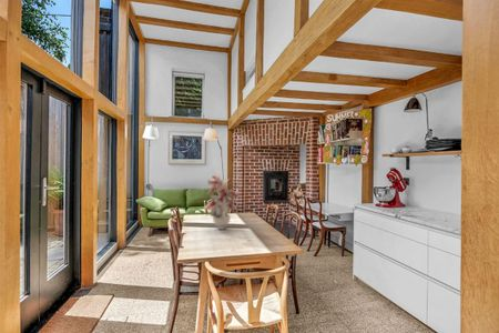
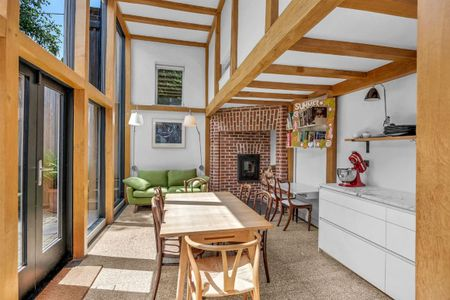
- bouquet (221, 199)
